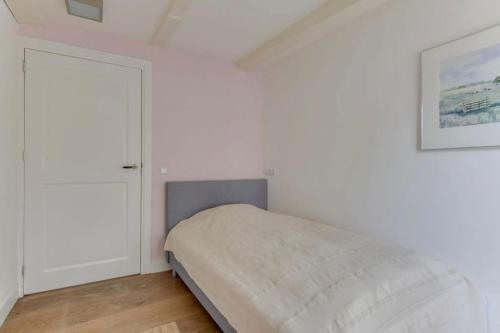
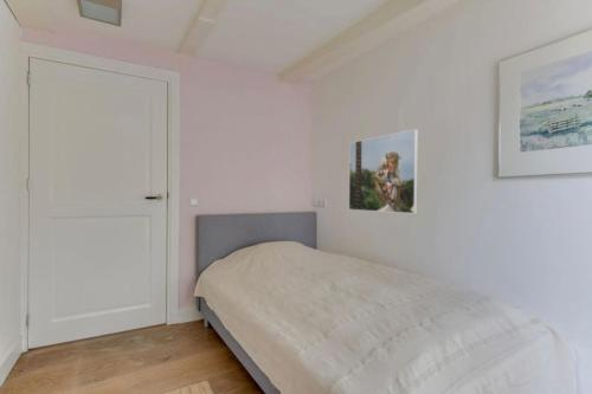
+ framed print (379, 174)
